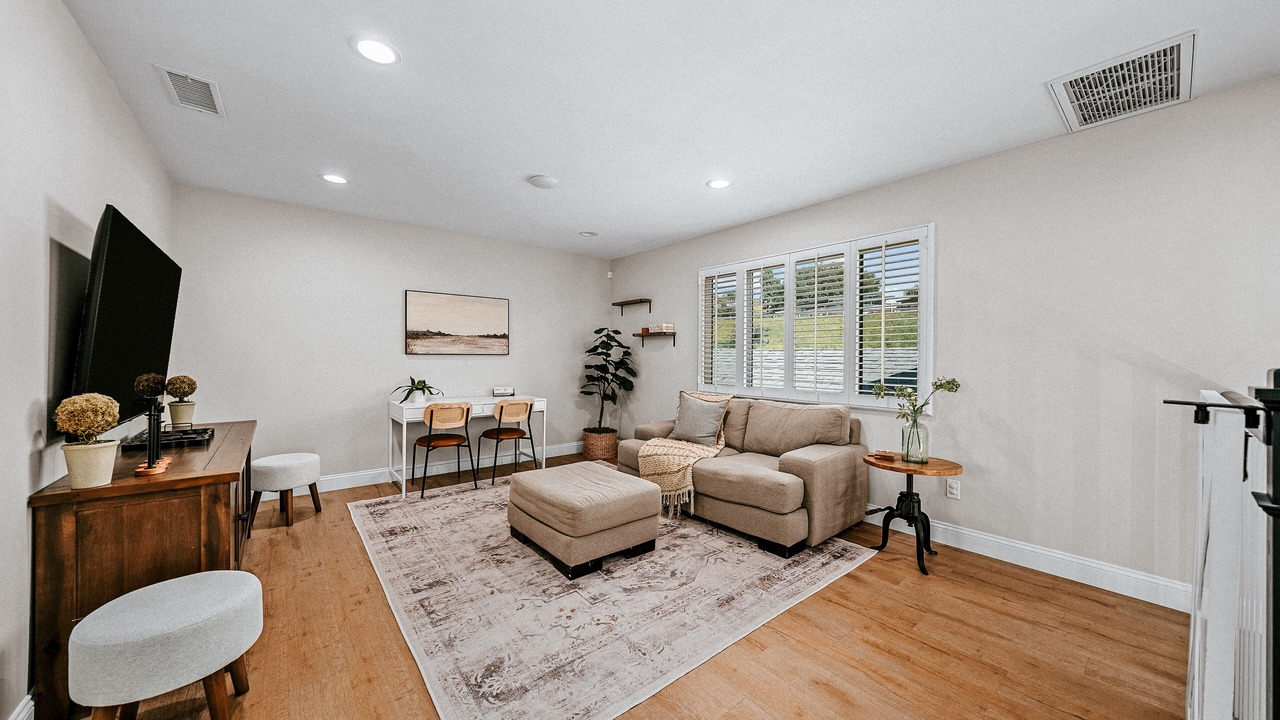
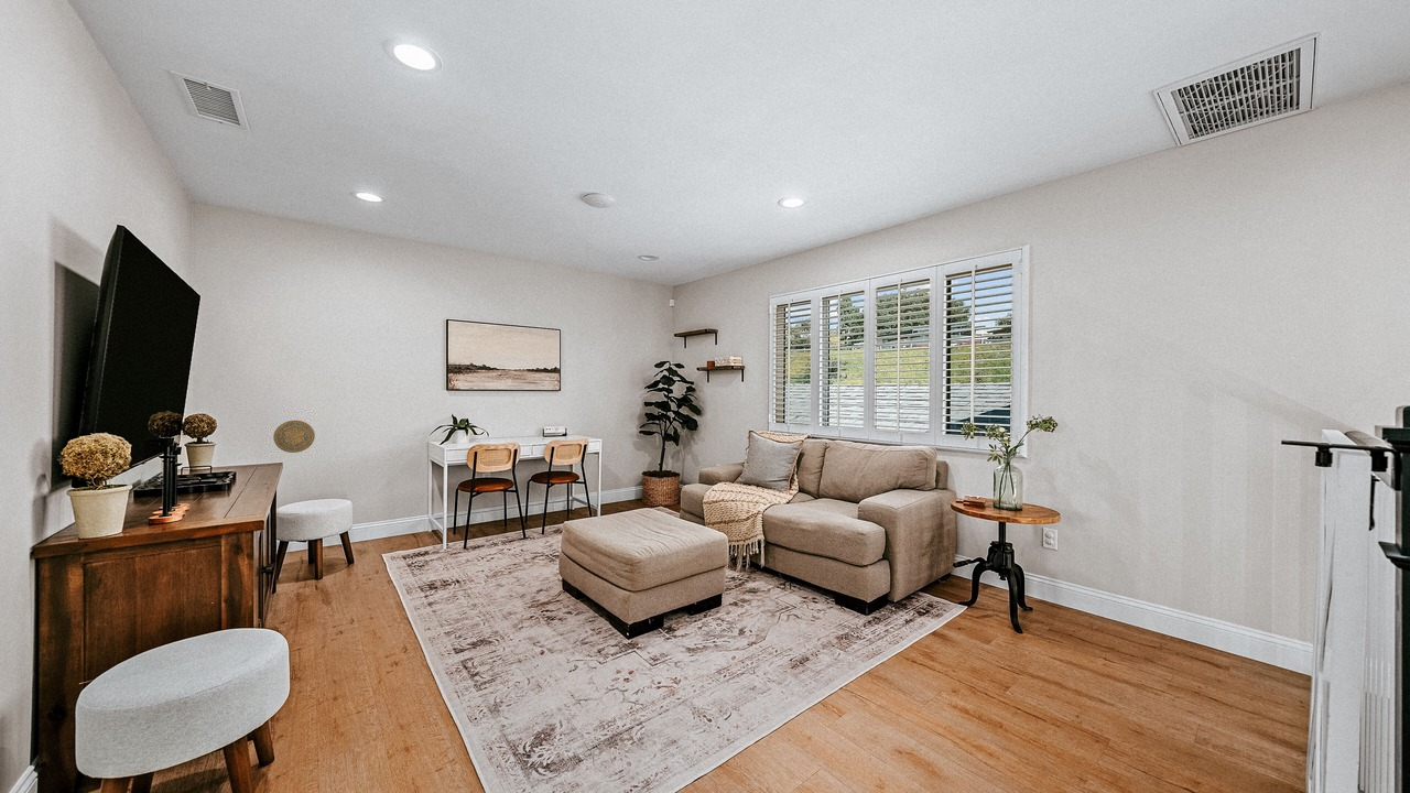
+ decorative plate (294, 436)
